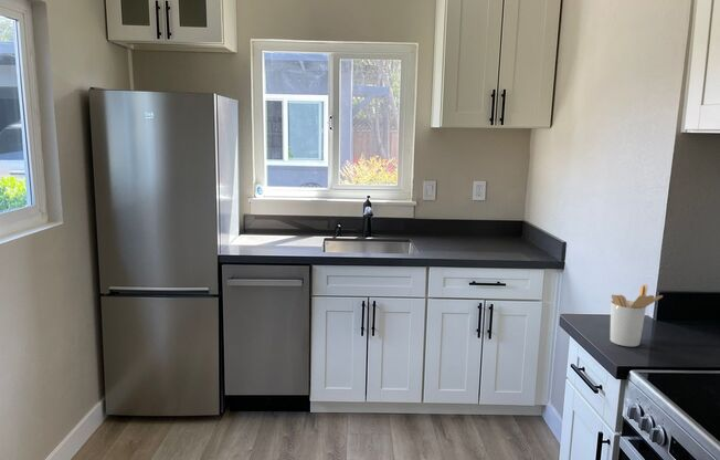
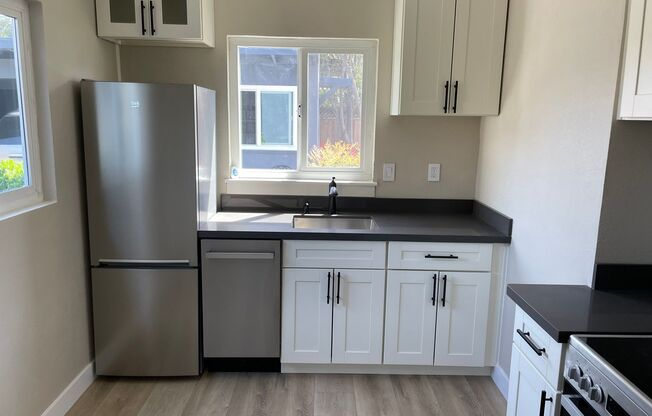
- utensil holder (633, 315)
